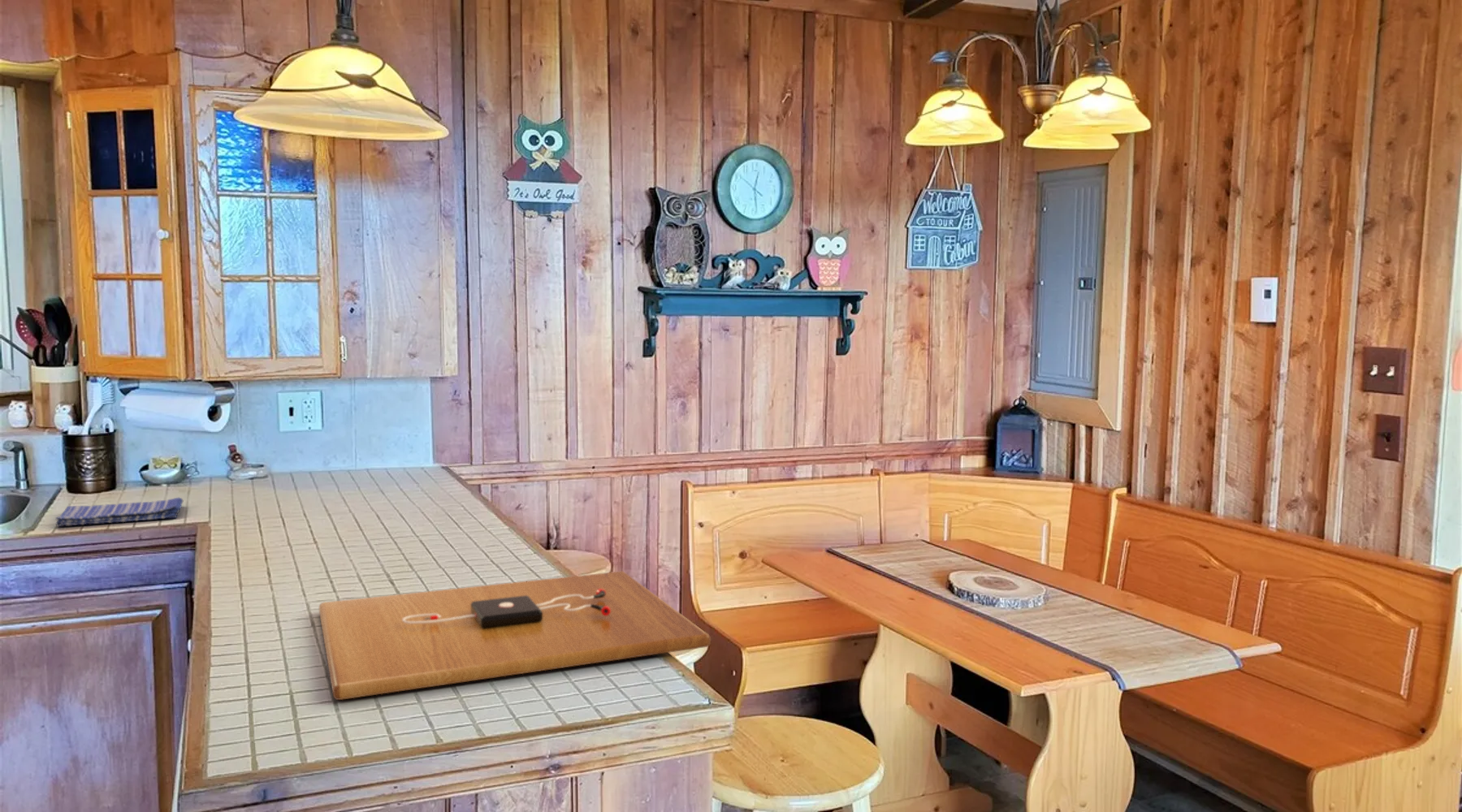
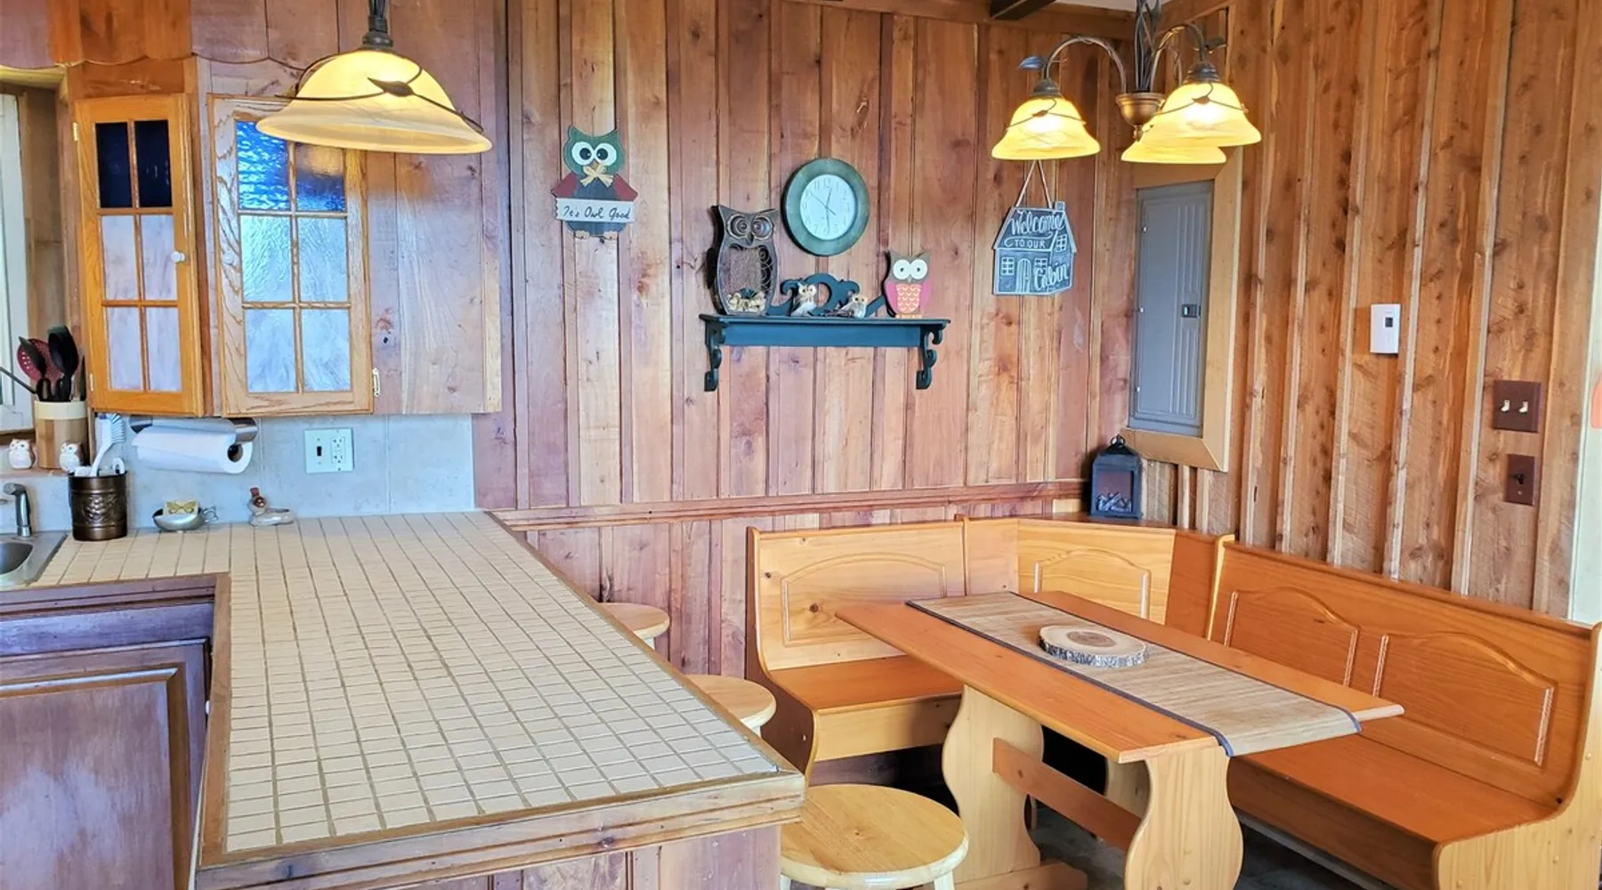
- cutting board (506, 616)
- dish towel (123, 509)
